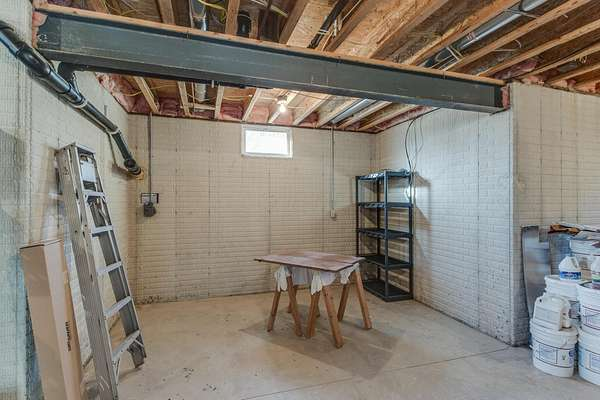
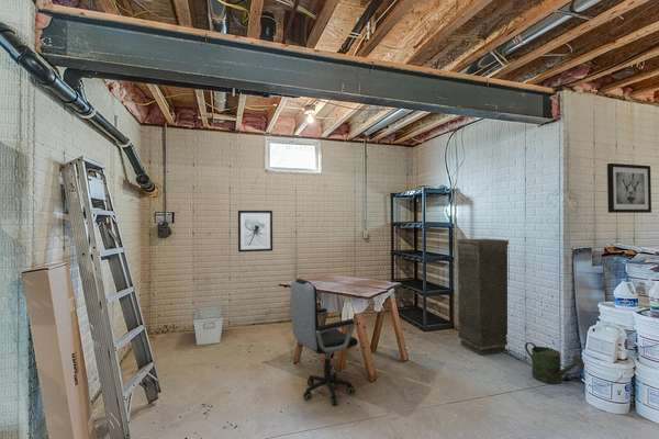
+ storage cabinet (482, 293)
+ wall art (629, 188)
+ watering can (551, 363)
+ storage bin (209, 324)
+ office chair (323, 335)
+ wall art (255, 230)
